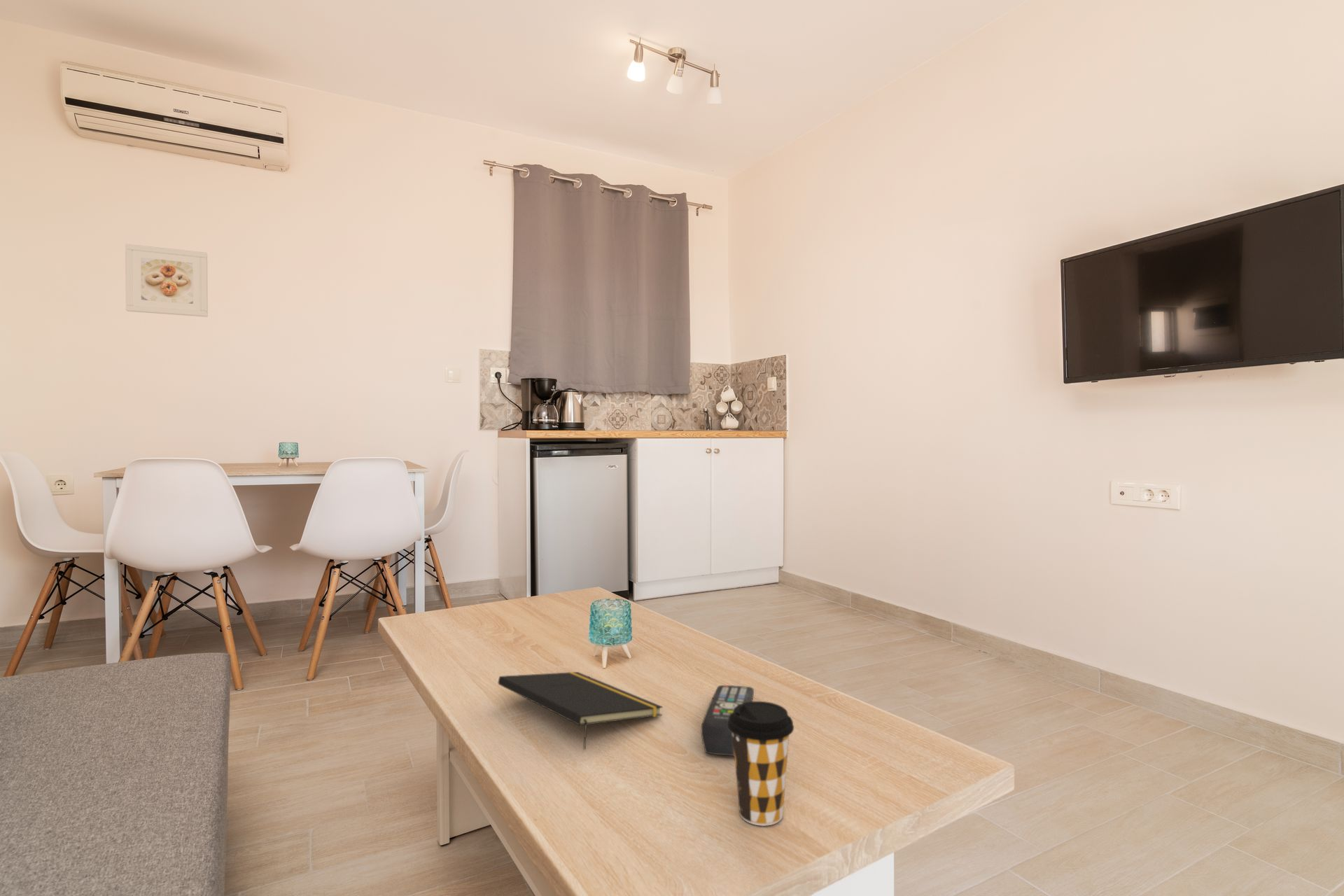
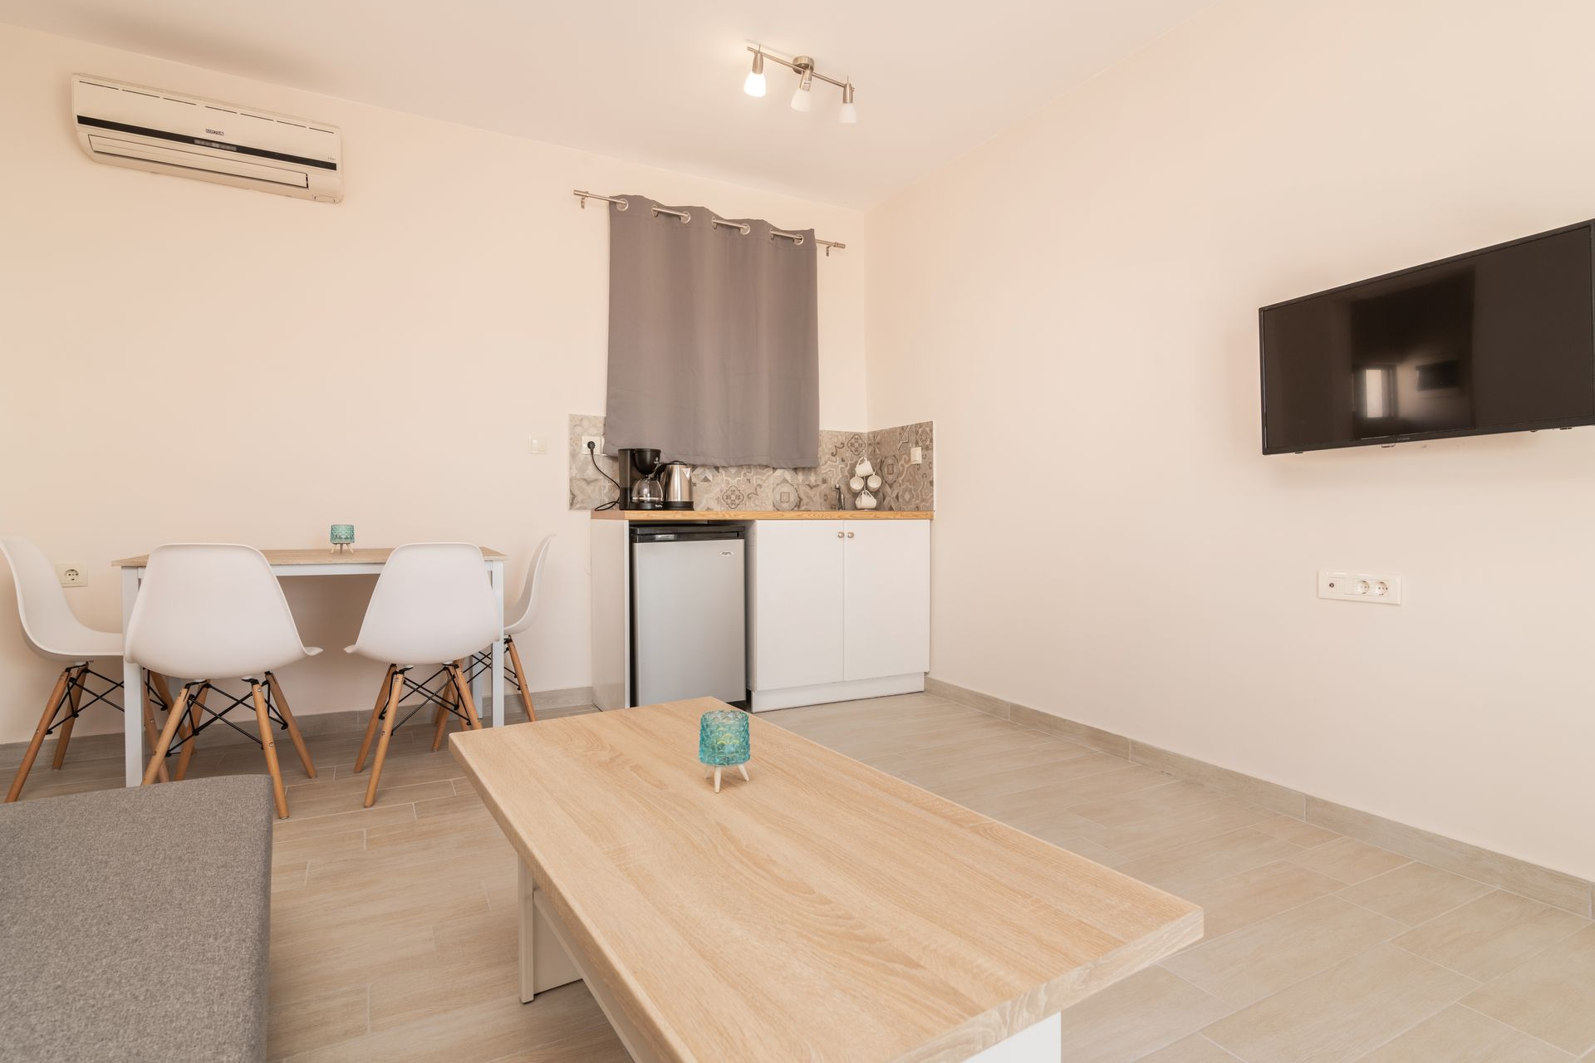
- remote control (729, 712)
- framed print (167, 281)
- coffee cup (760, 762)
- notepad (578, 695)
